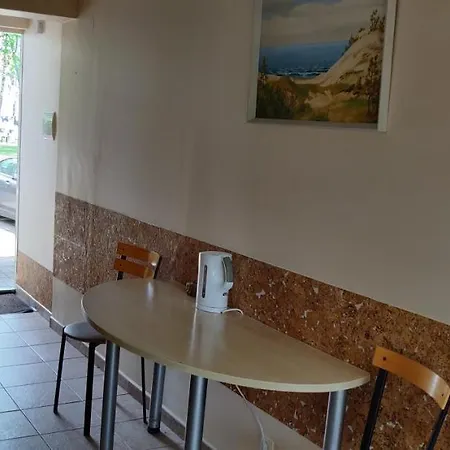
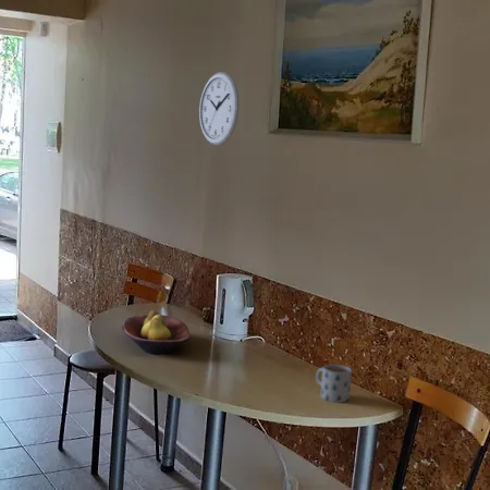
+ mug (331, 381)
+ wall clock (217, 108)
+ fruit bowl (156, 329)
